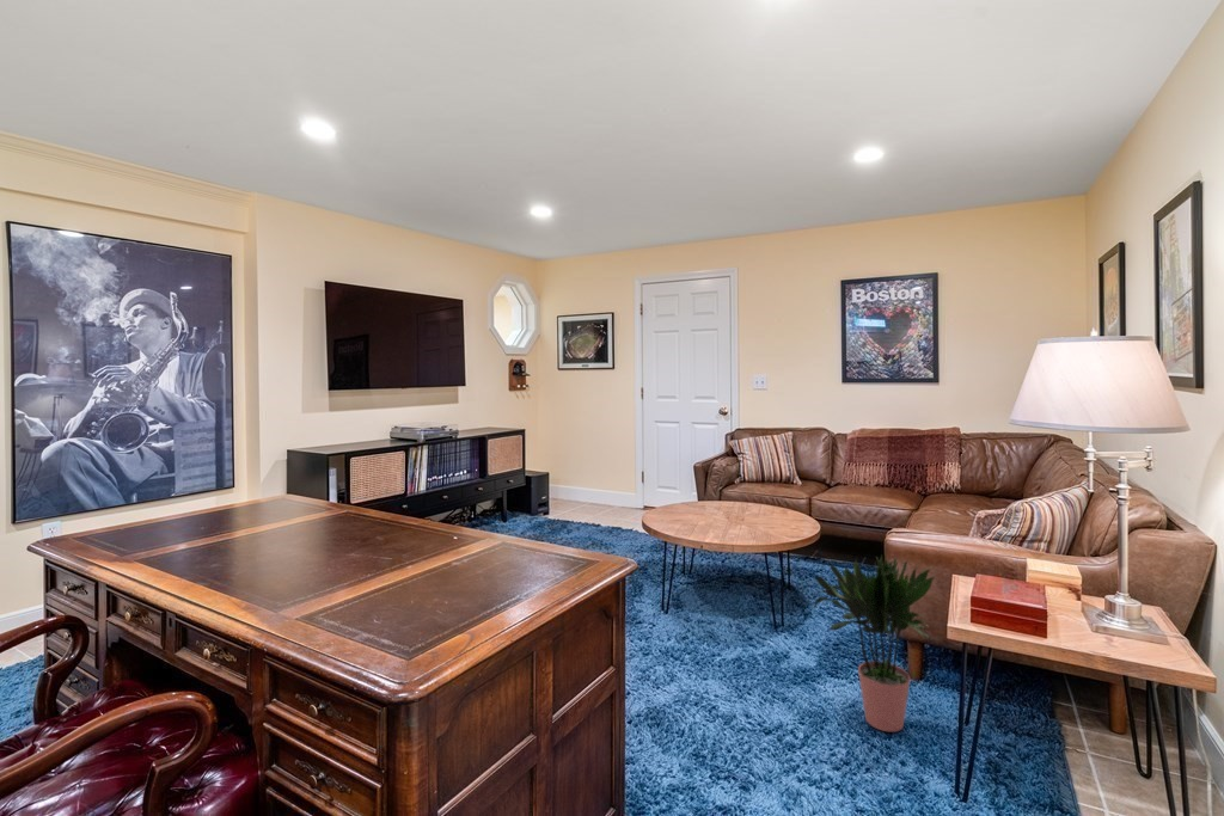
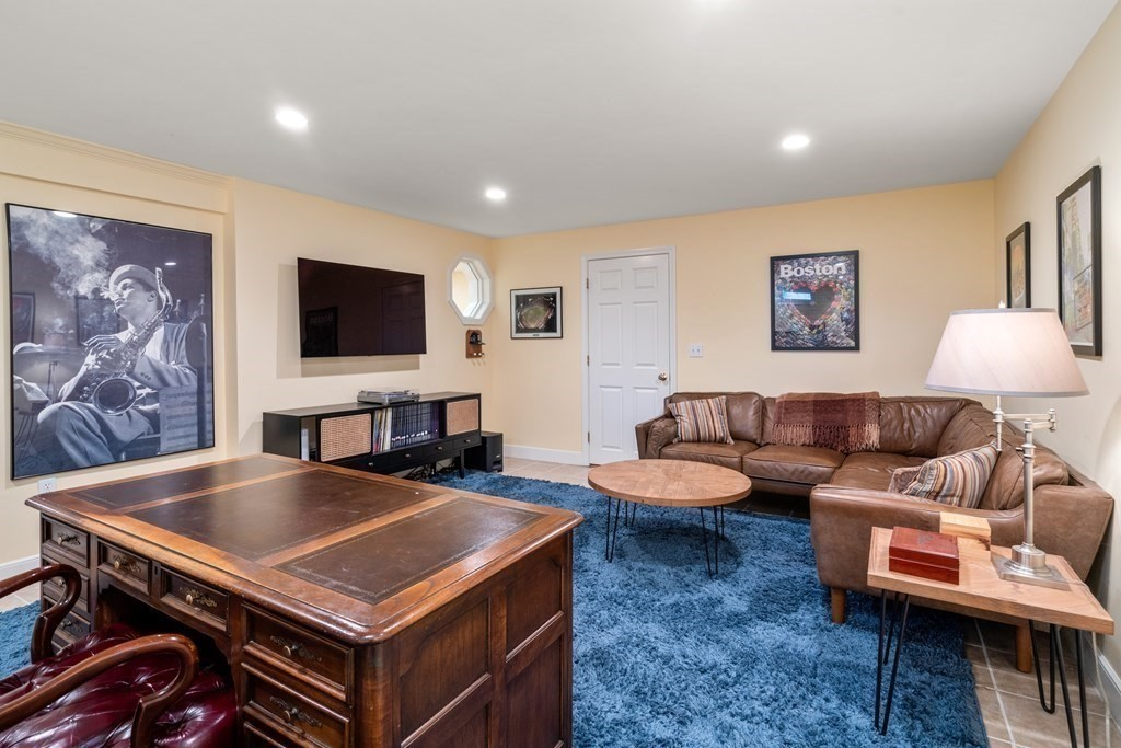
- potted plant (868, 632)
